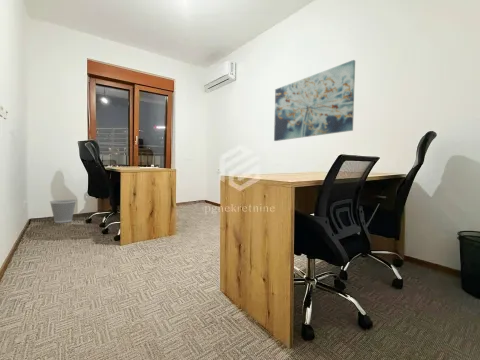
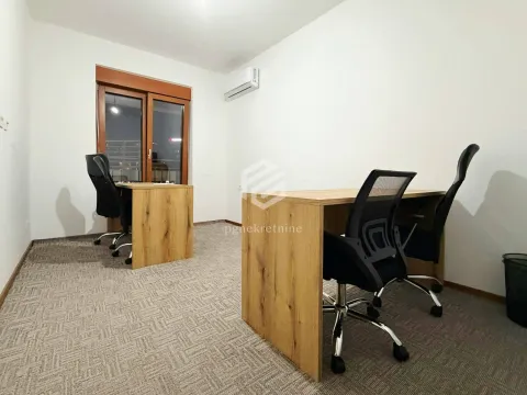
- wall art (308, 106)
- wastebasket (63, 211)
